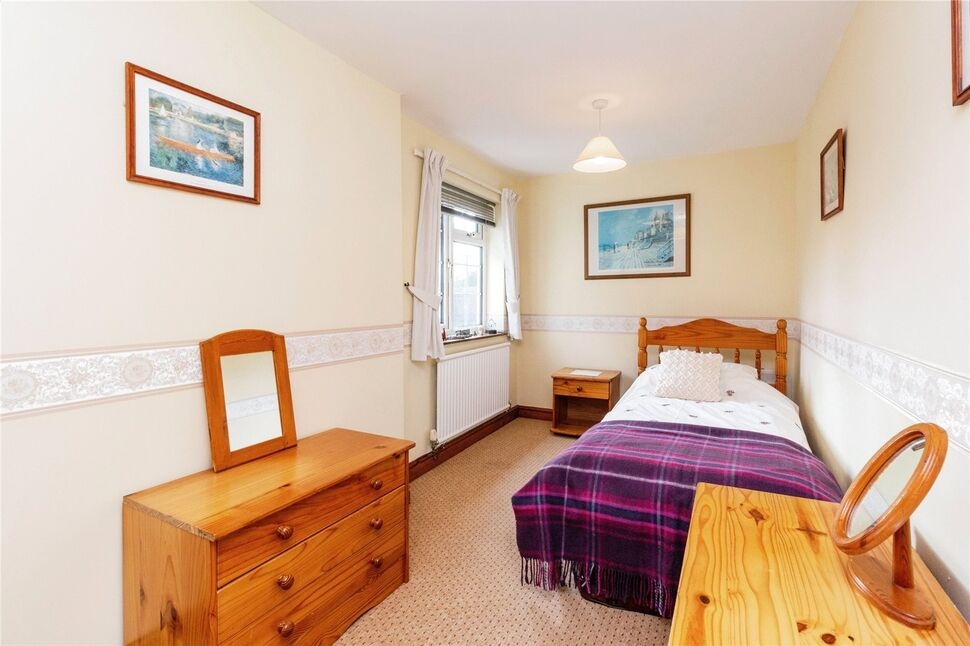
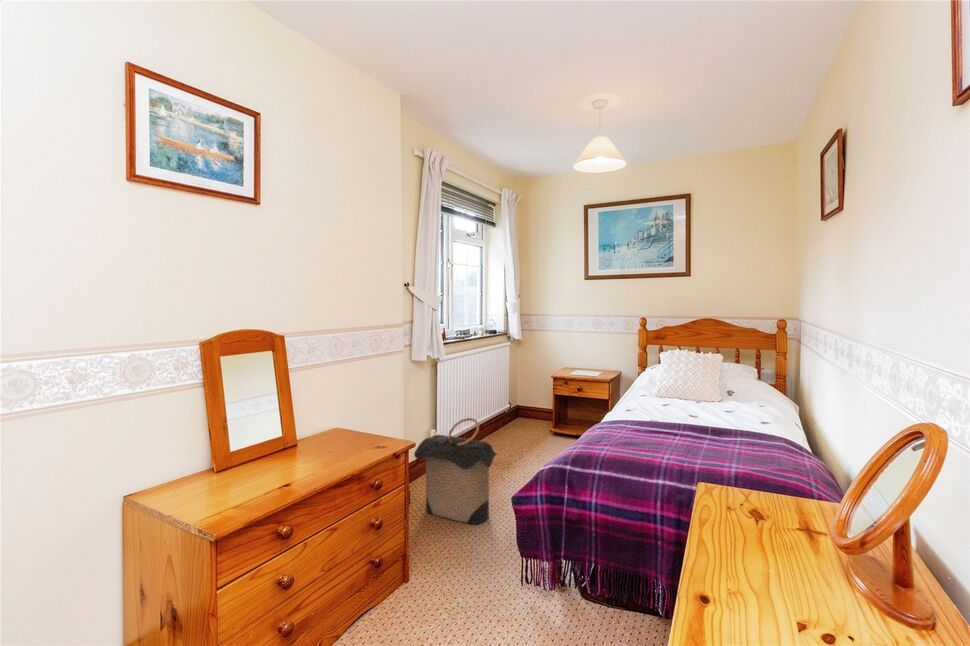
+ laundry hamper (454, 466)
